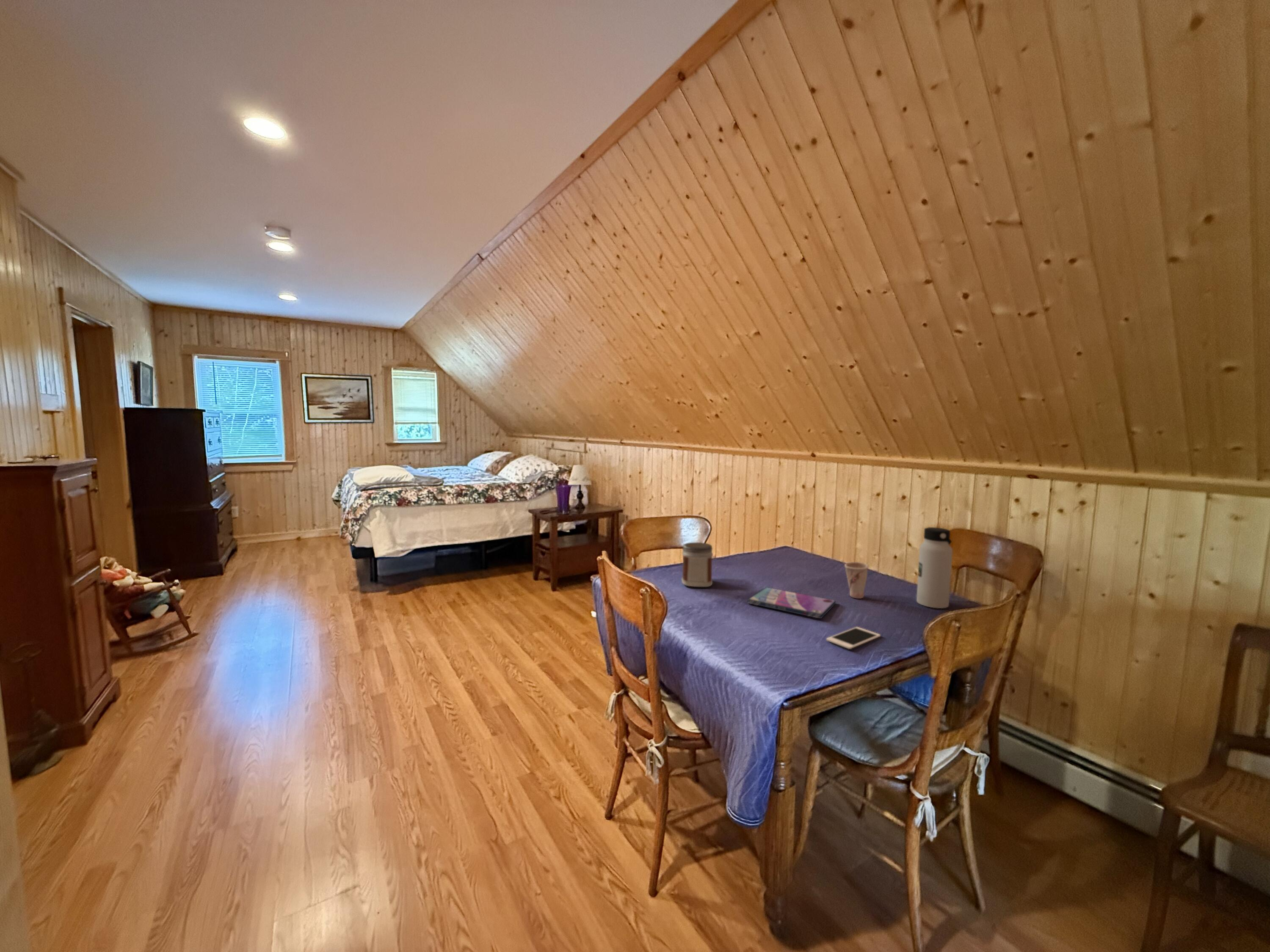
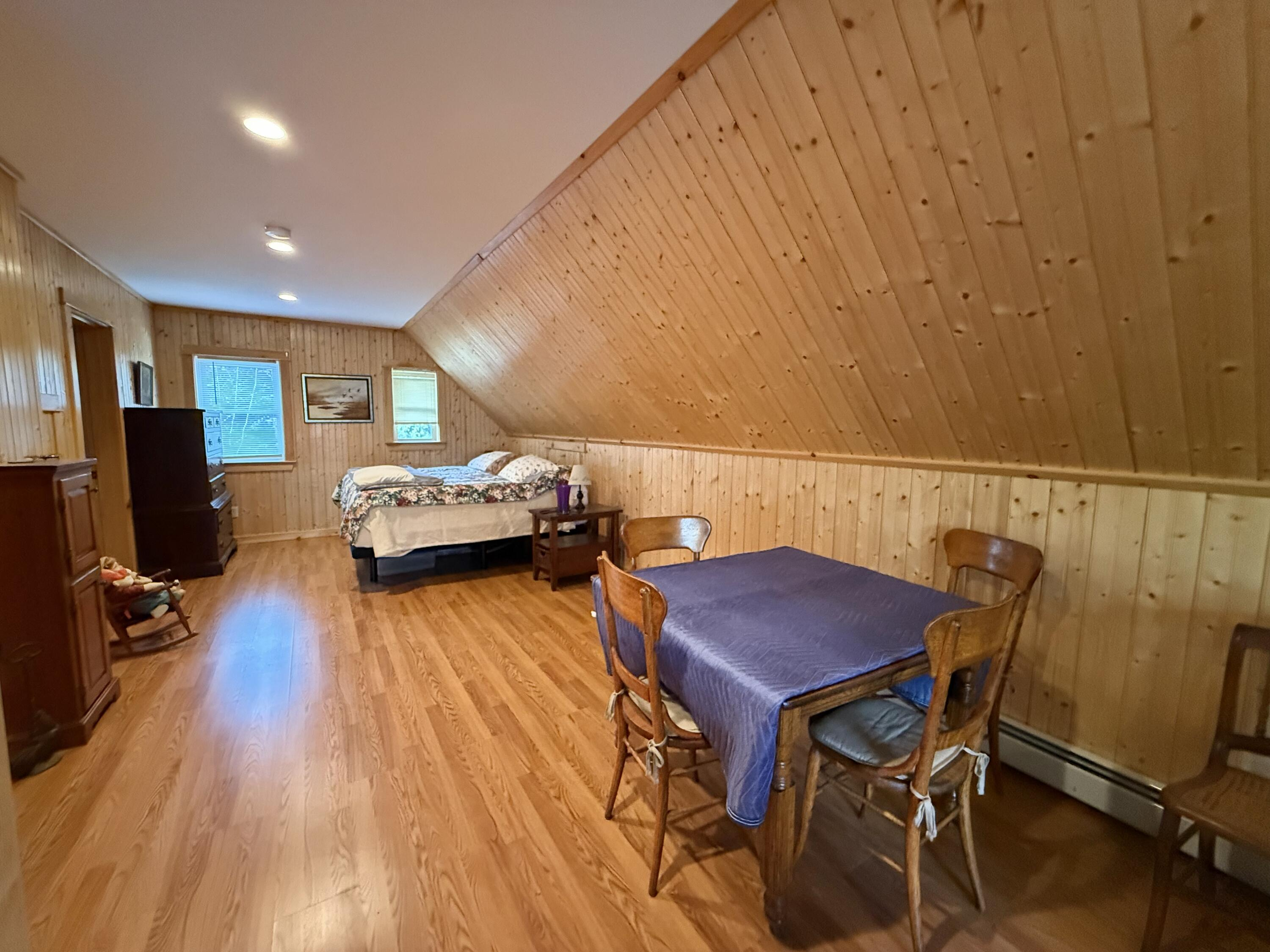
- video game case (791, 602)
- cell phone (853, 637)
- cup (856, 581)
- jar (697, 564)
- water bottle (935, 567)
